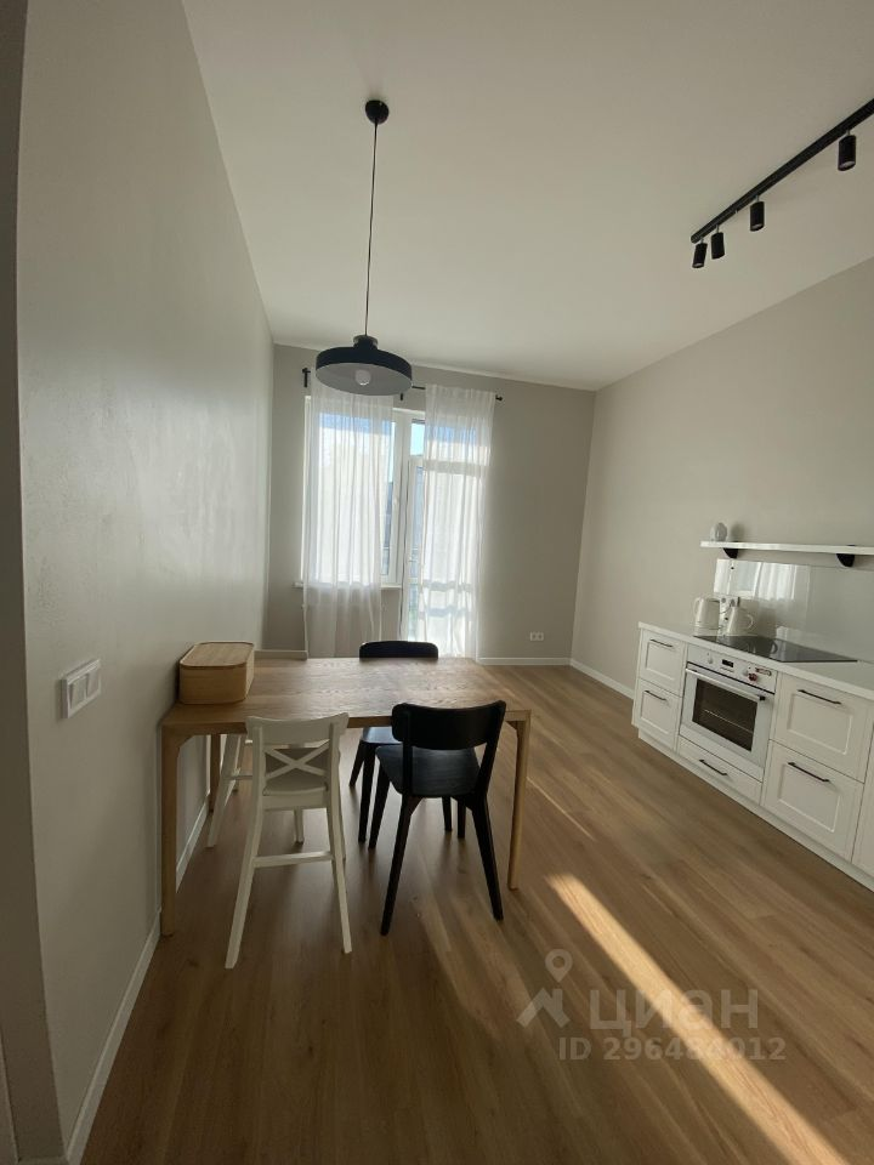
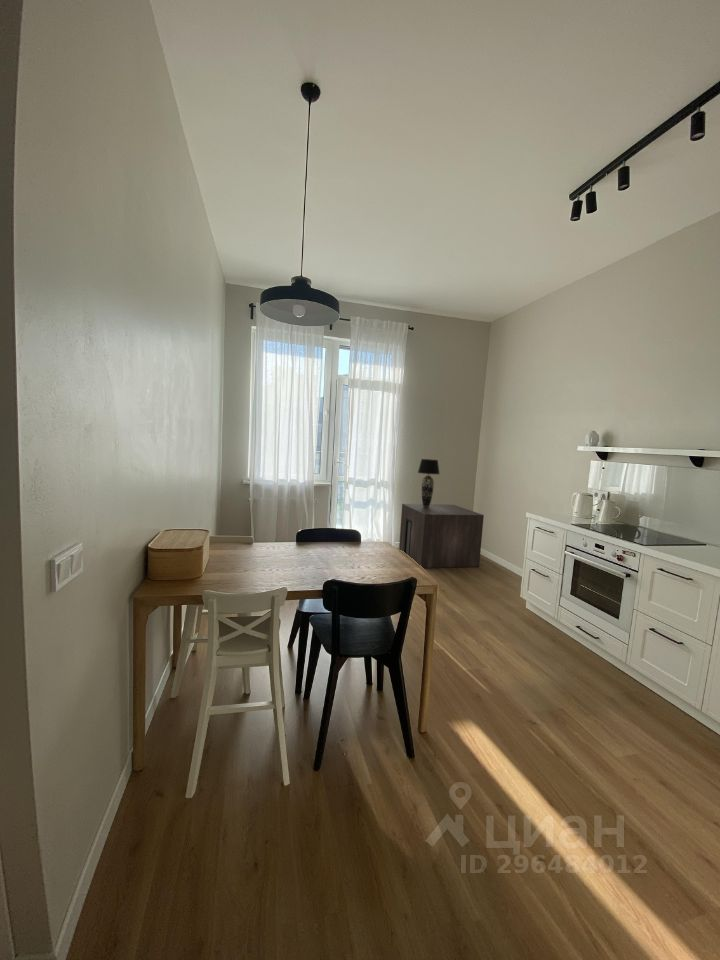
+ storage cabinet (438, 533)
+ table lamp (427, 483)
